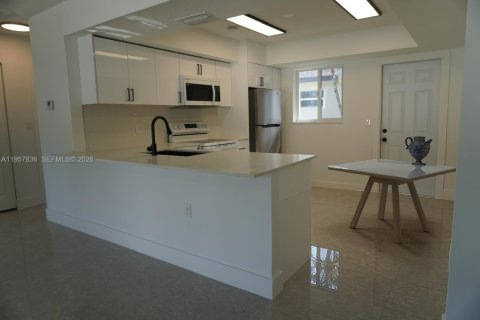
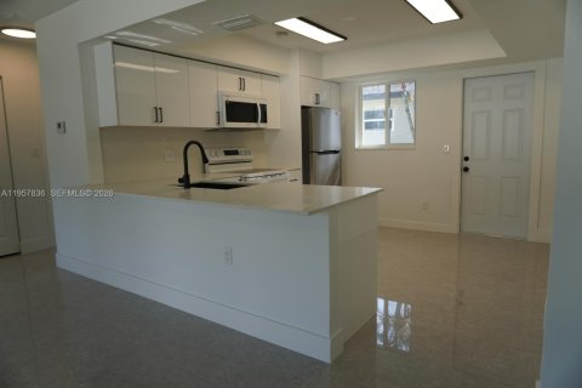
- ceramic jug (417, 150)
- dining table (392, 198)
